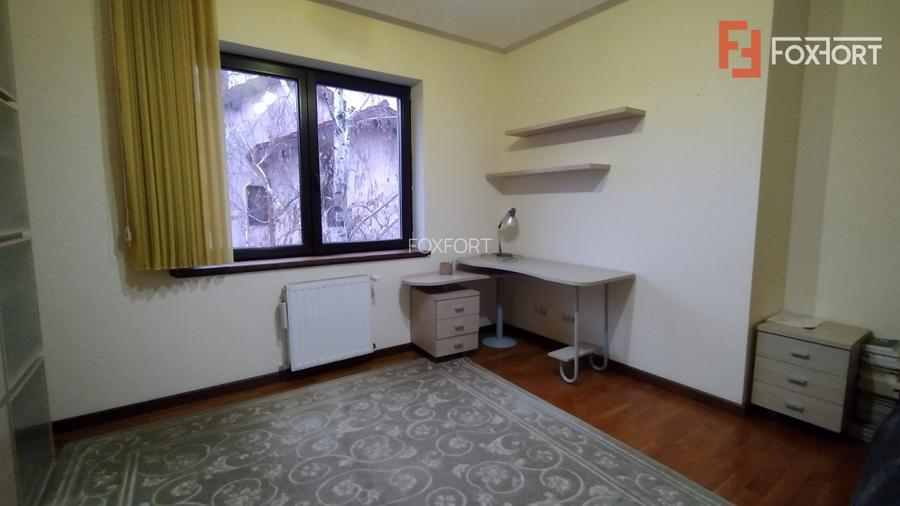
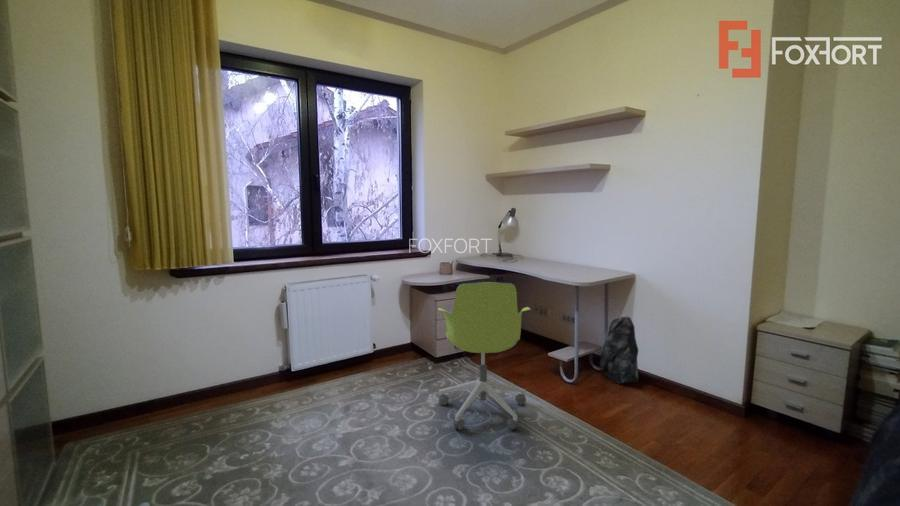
+ jacket (623, 349)
+ office chair (483, 343)
